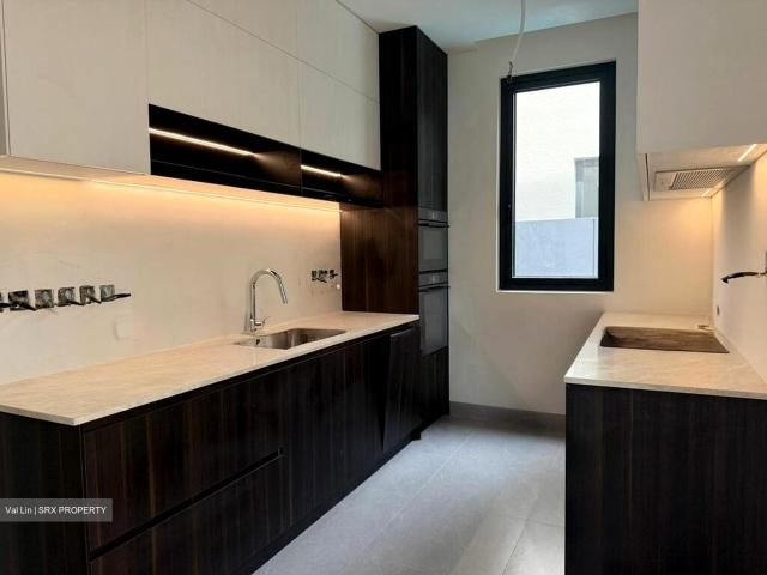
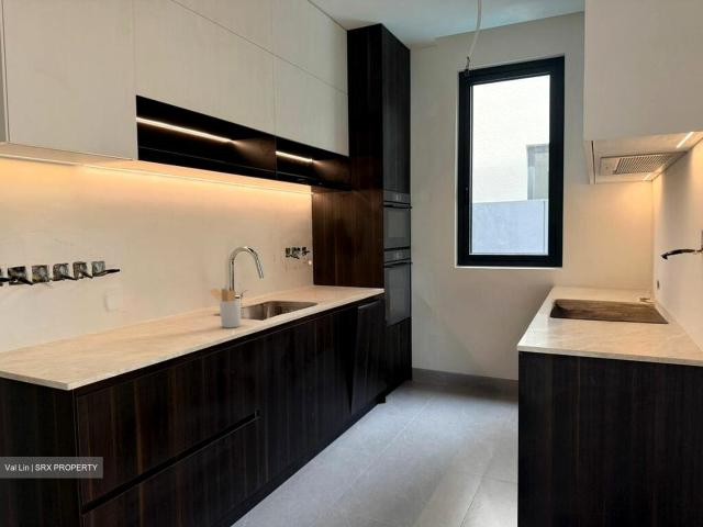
+ utensil holder (224, 306)
